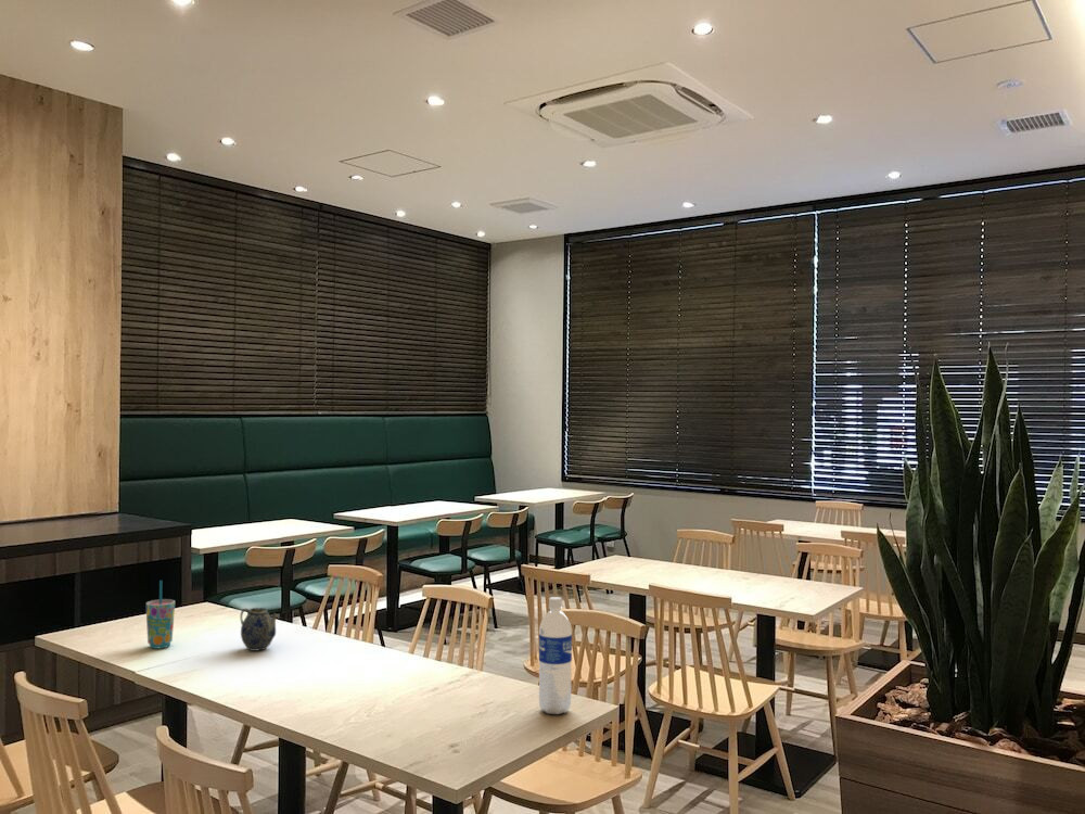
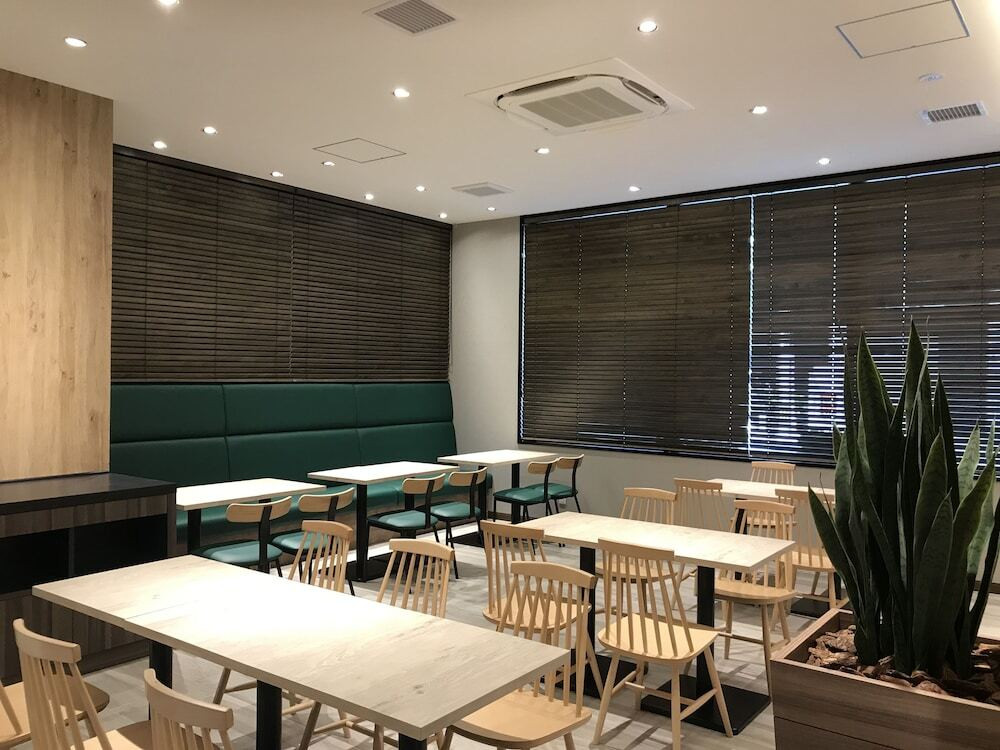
- water bottle (554, 653)
- teapot (258, 627)
- cup (159, 613)
